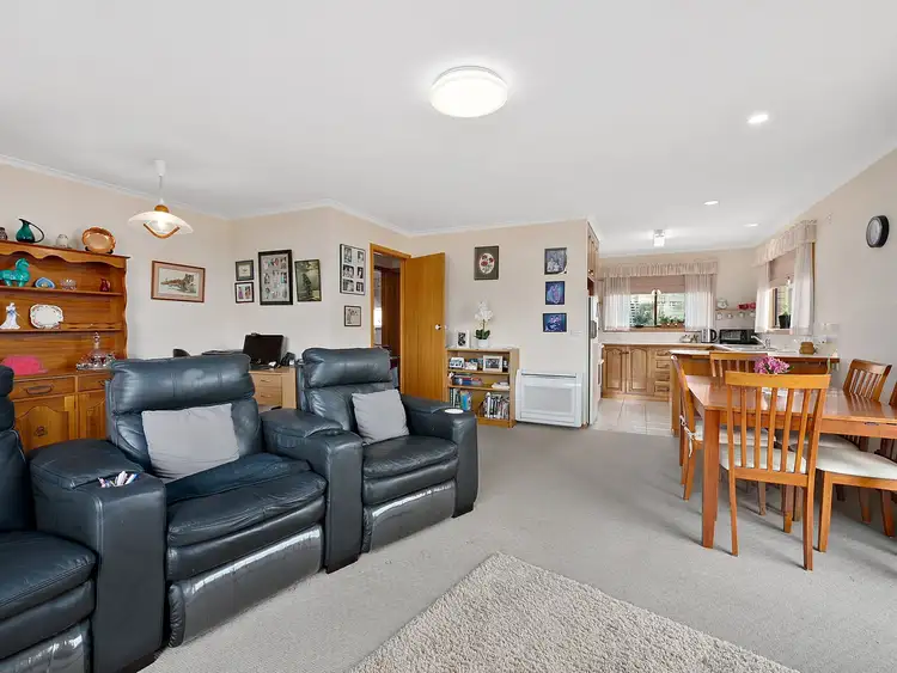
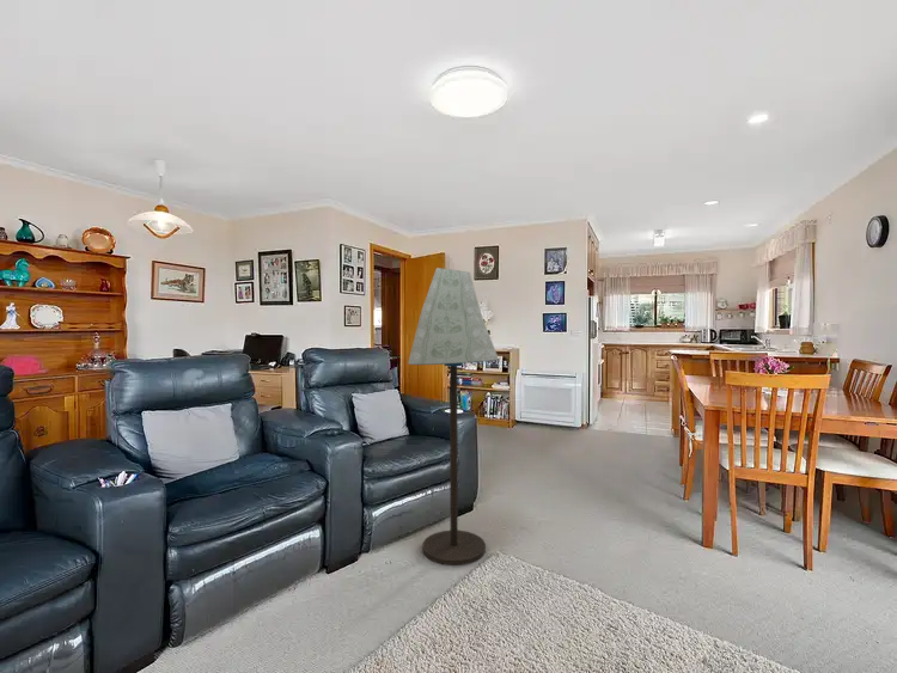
+ floor lamp (453, 409)
